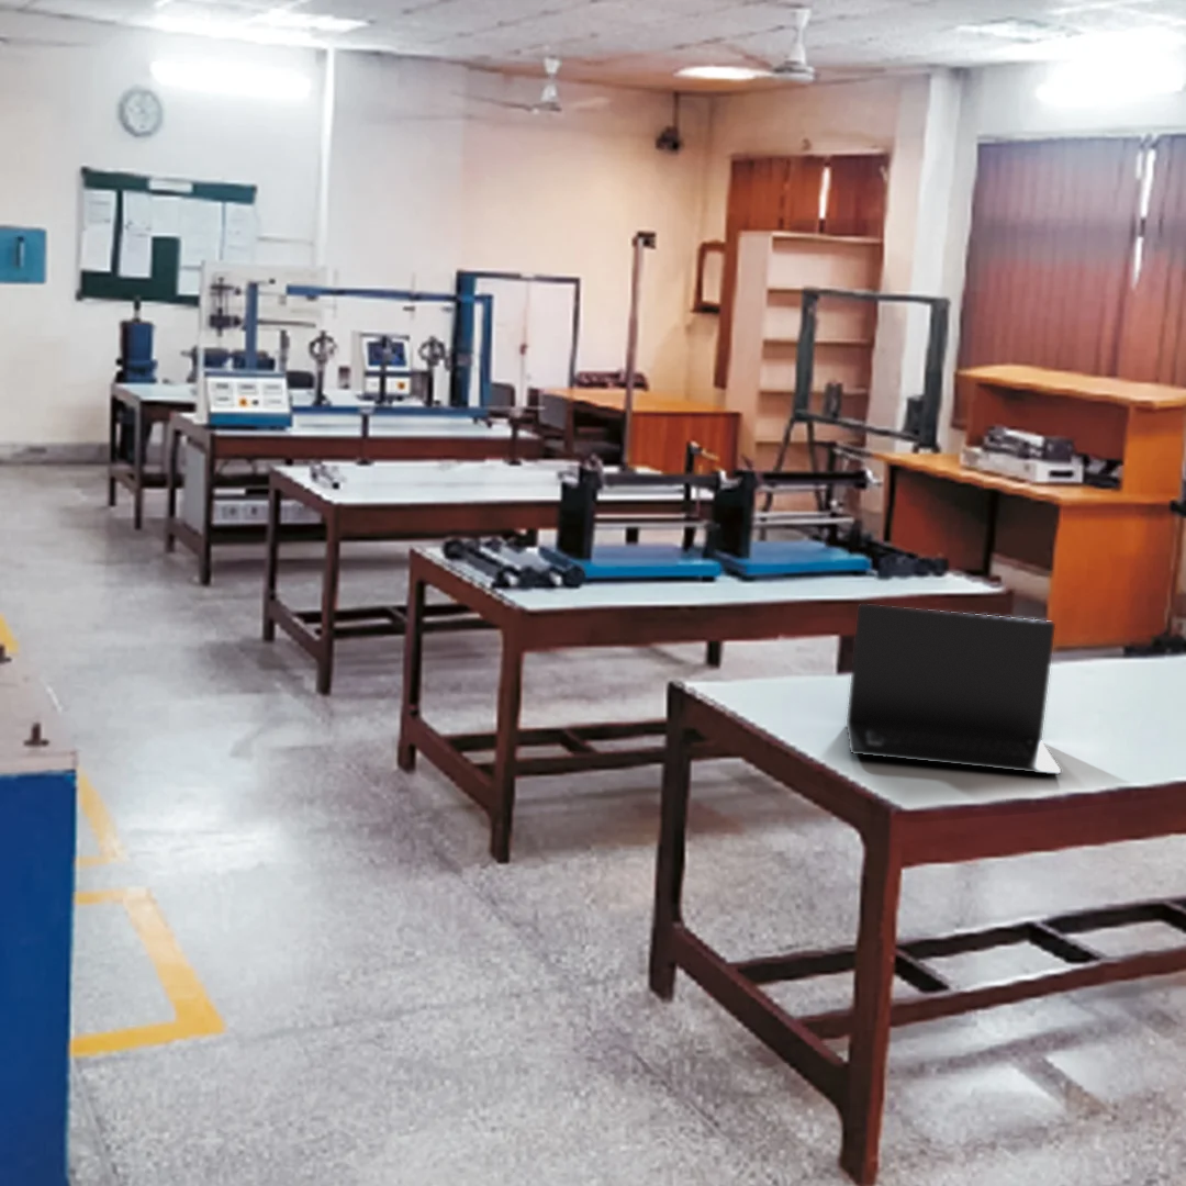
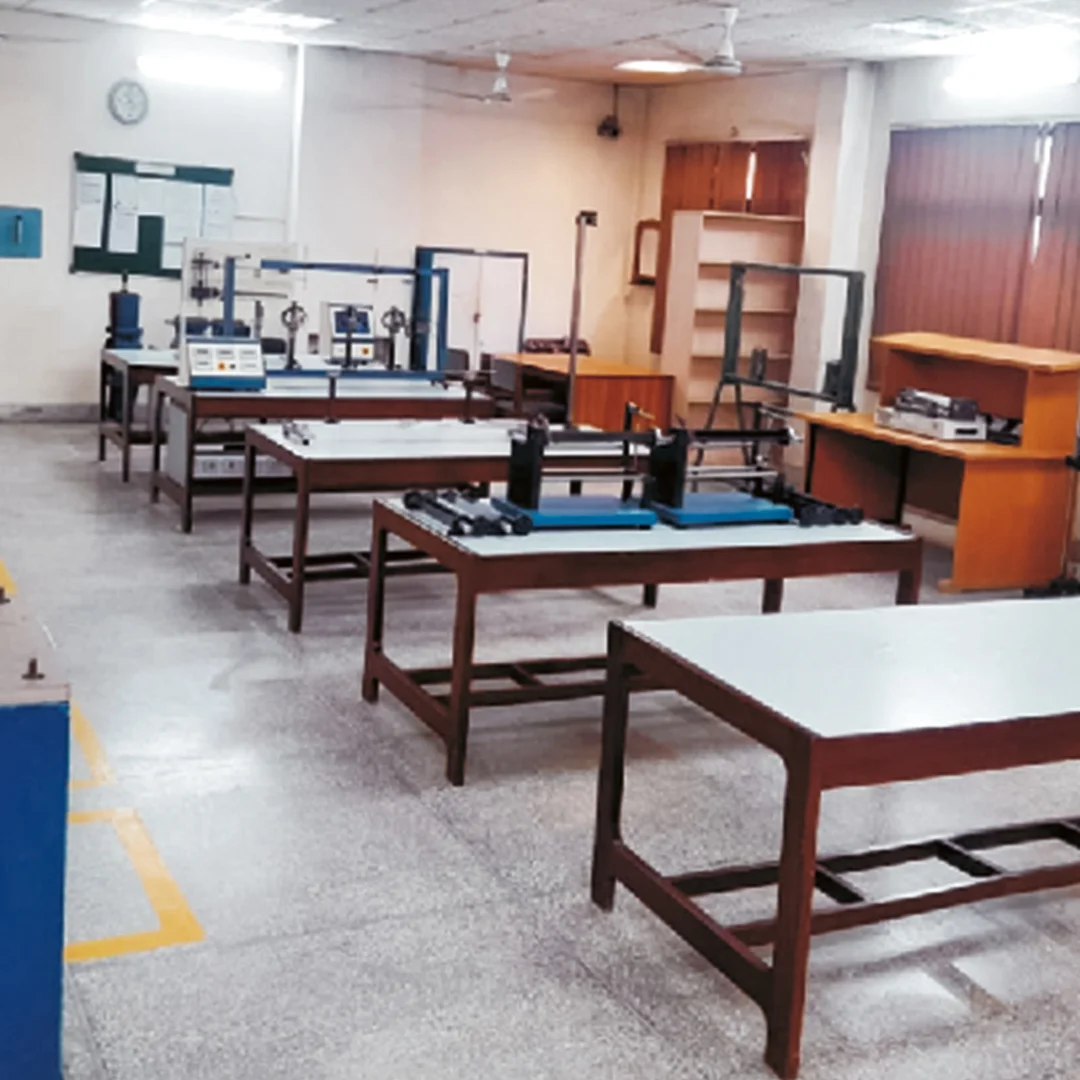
- laptop (955, 686)
